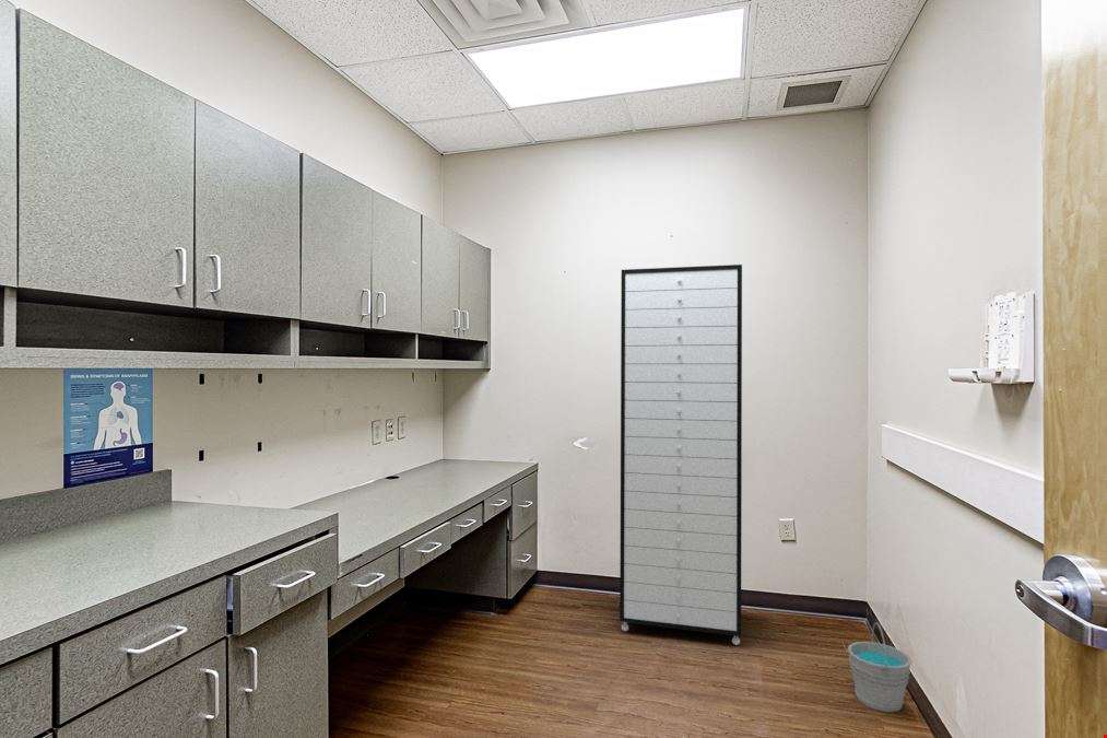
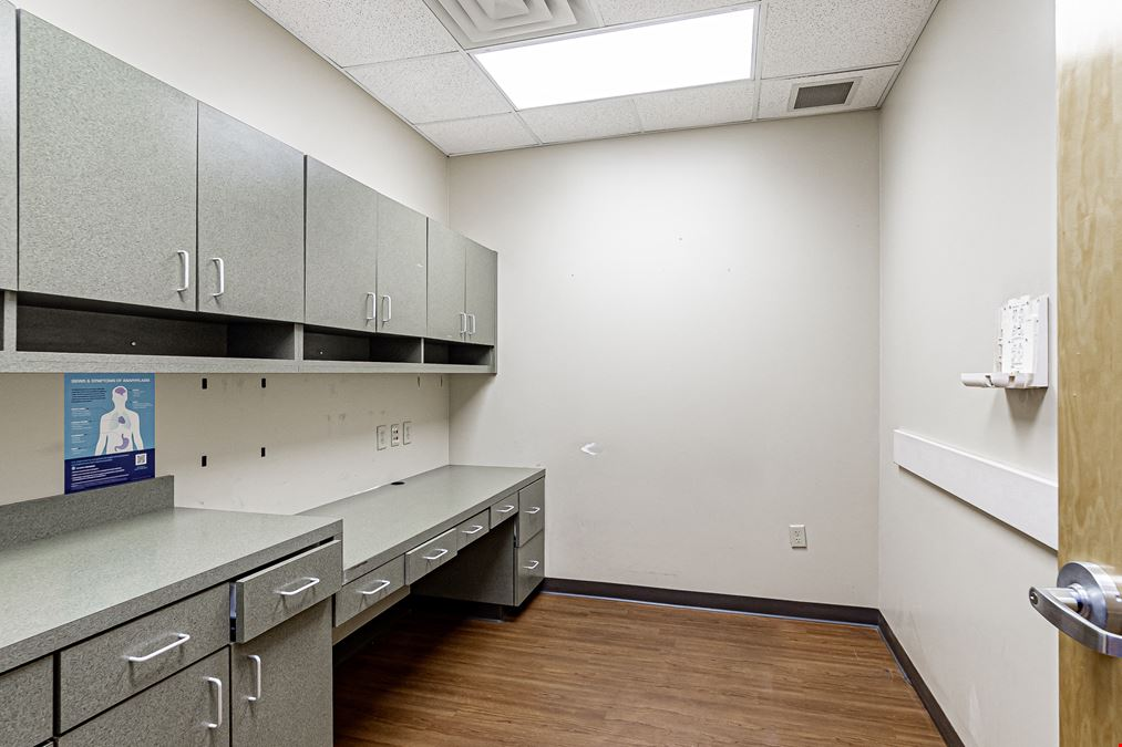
- bucket (879, 663)
- storage cabinet (683, 446)
